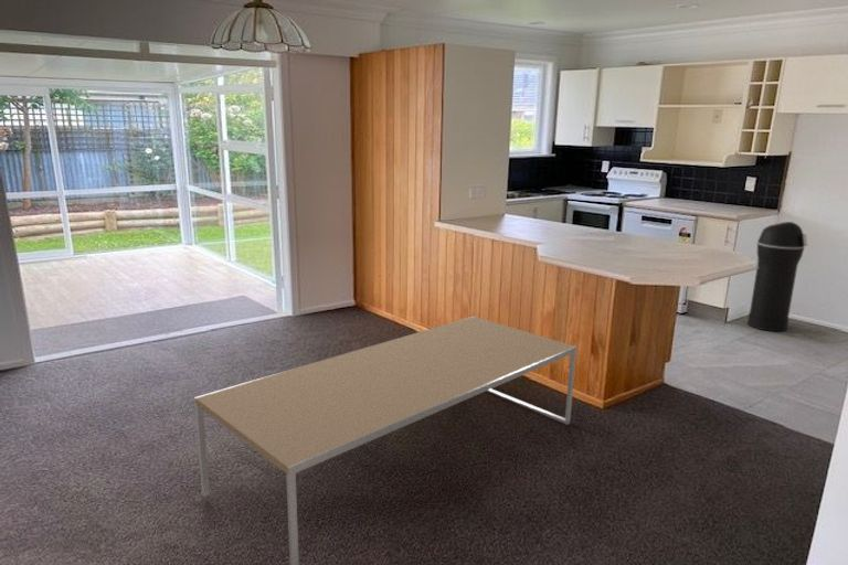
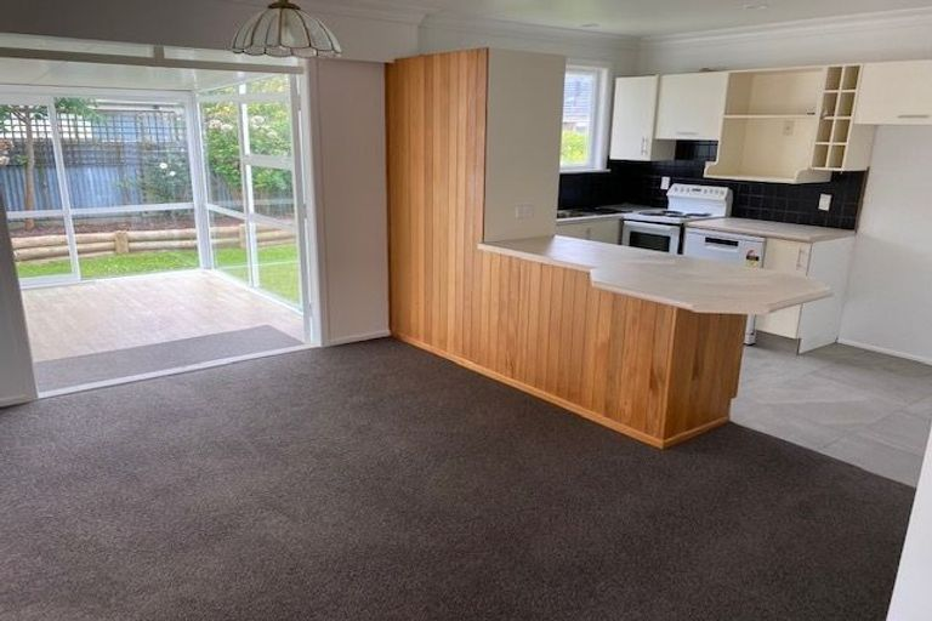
- trash can (776, 275)
- dining table (409, 413)
